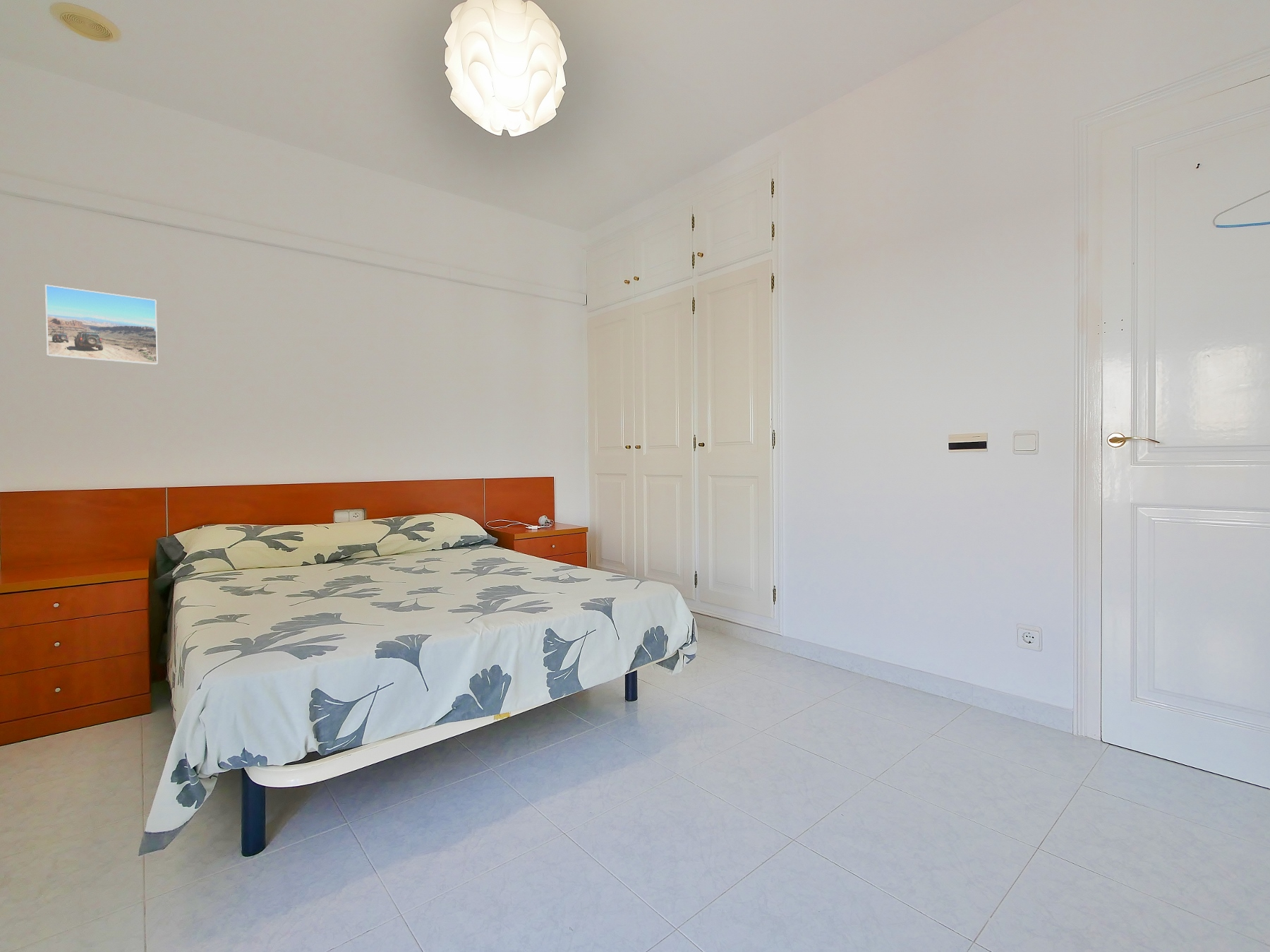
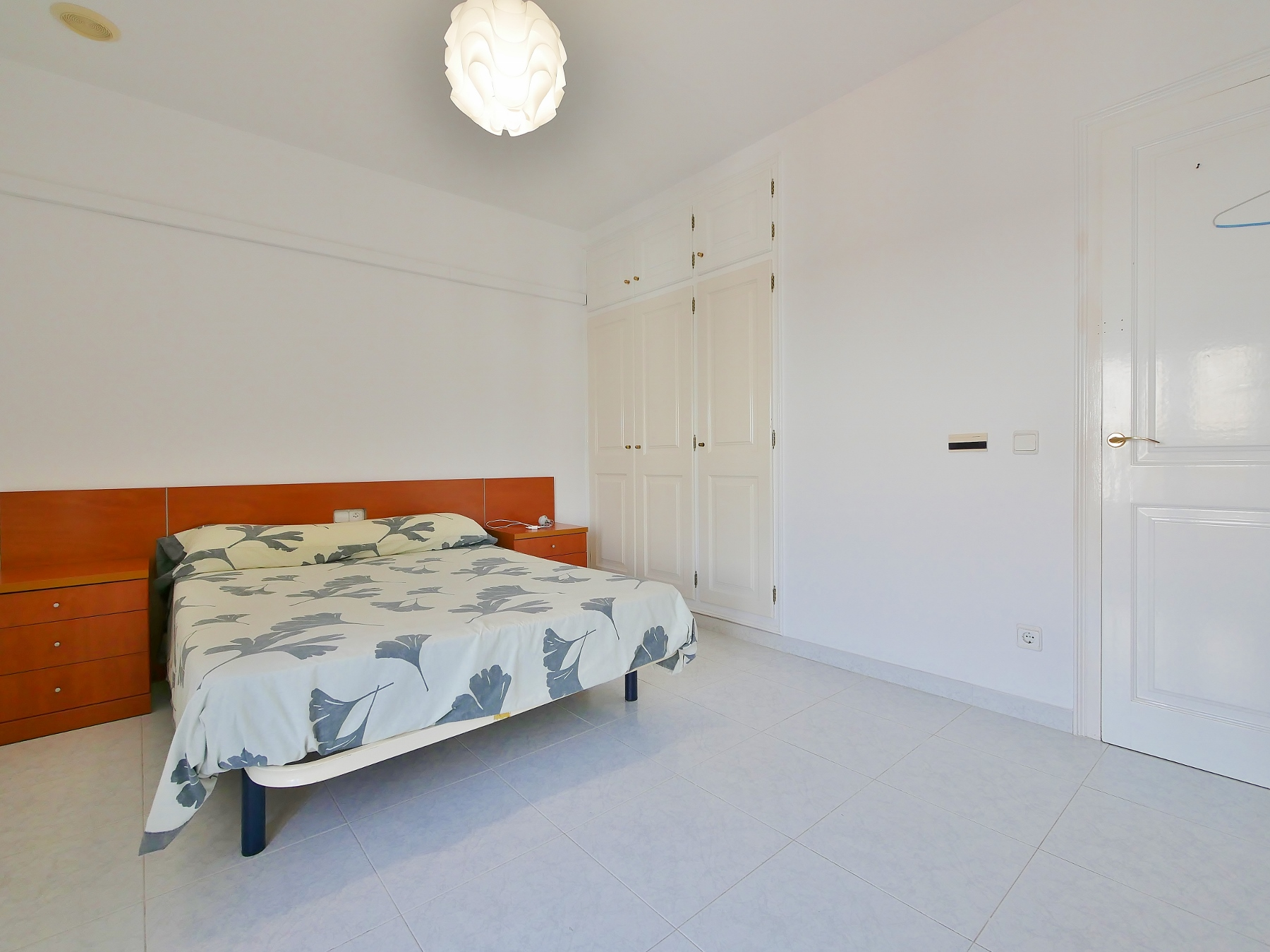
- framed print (104, 327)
